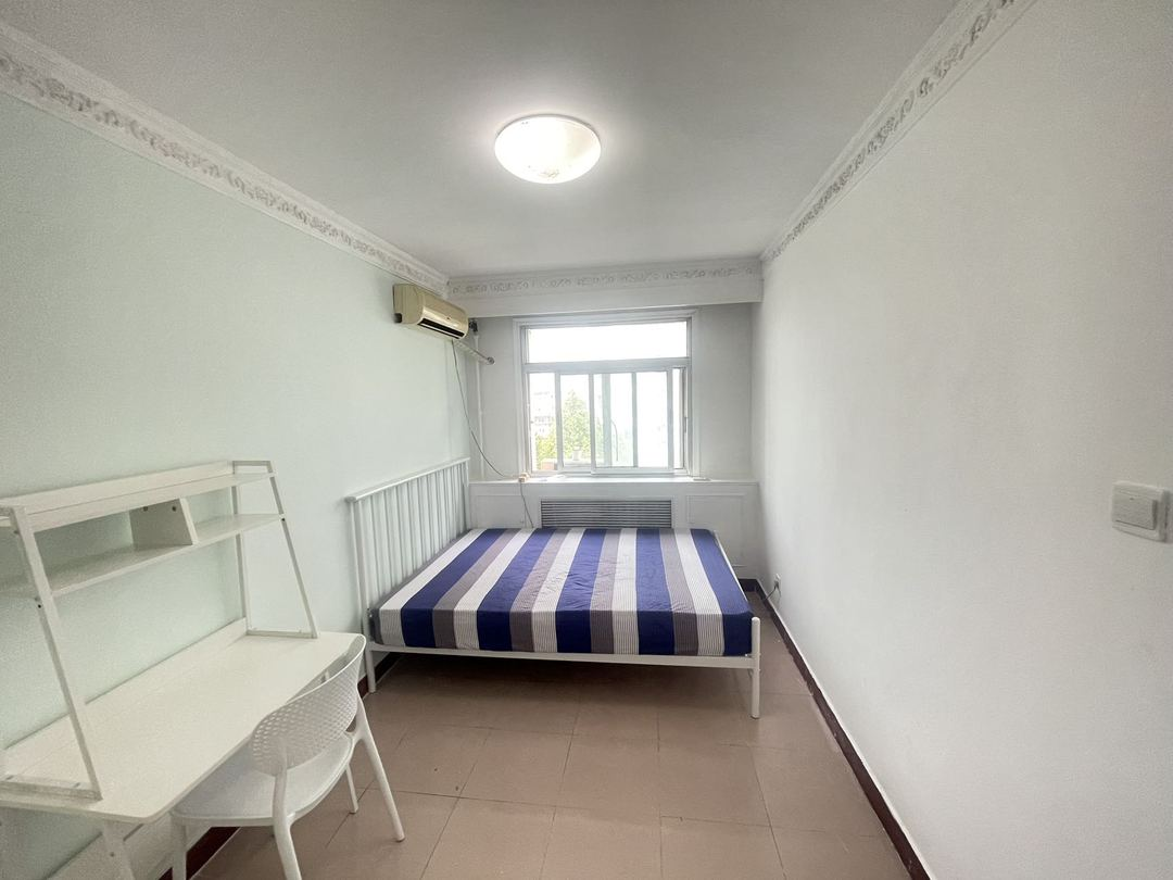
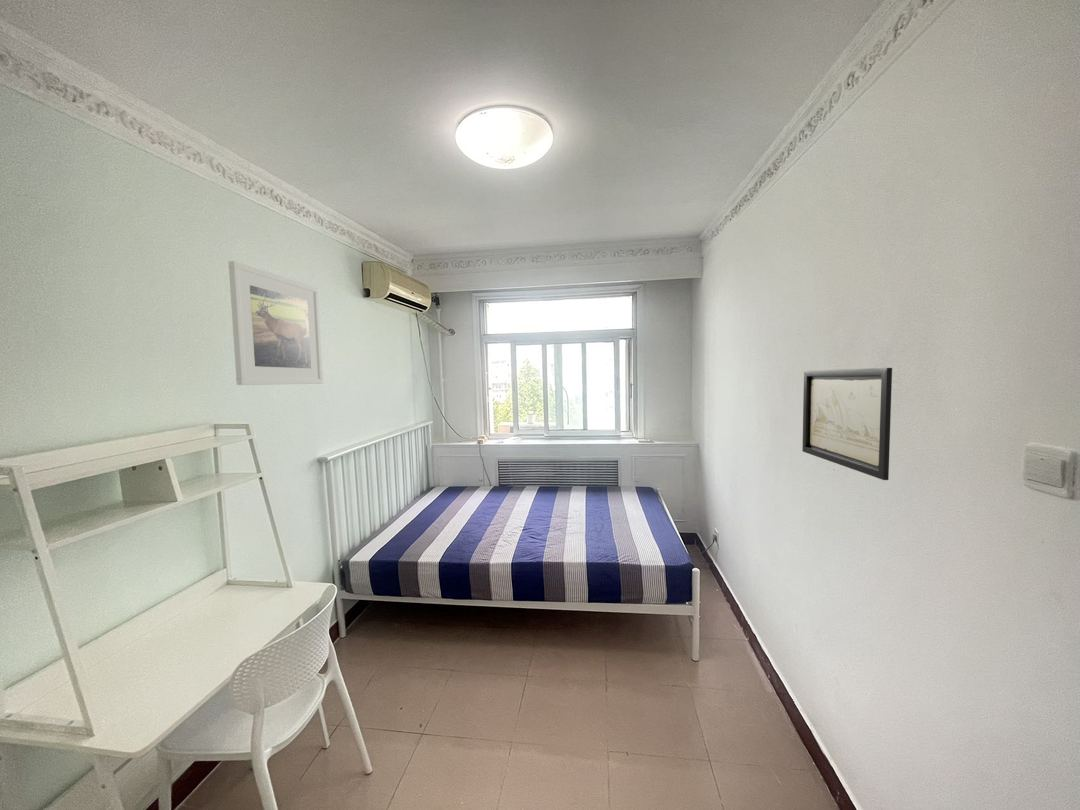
+ wall art (839, 416)
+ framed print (282, 330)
